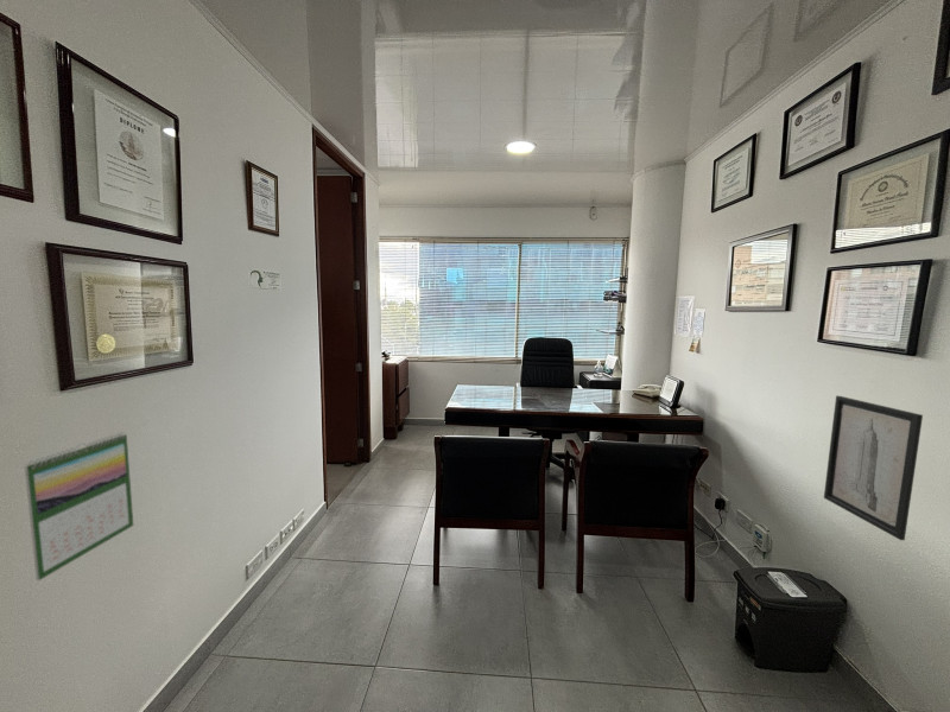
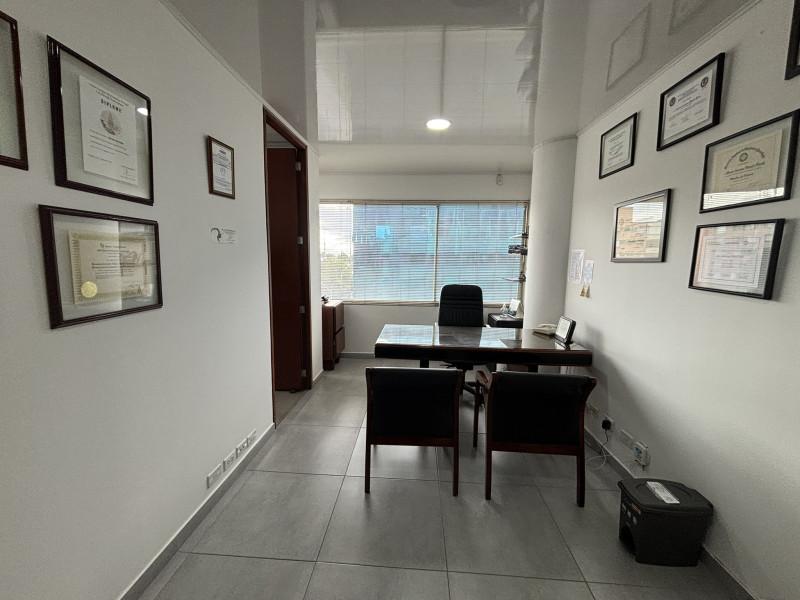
- wall art (867, 460)
- calendar (86, 497)
